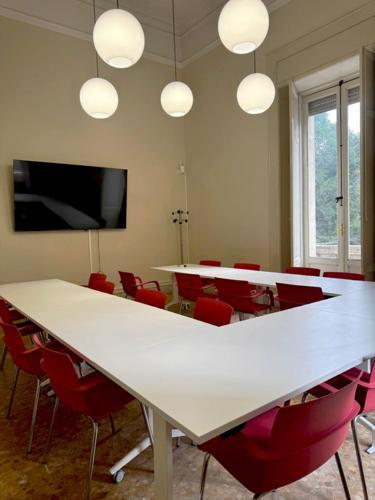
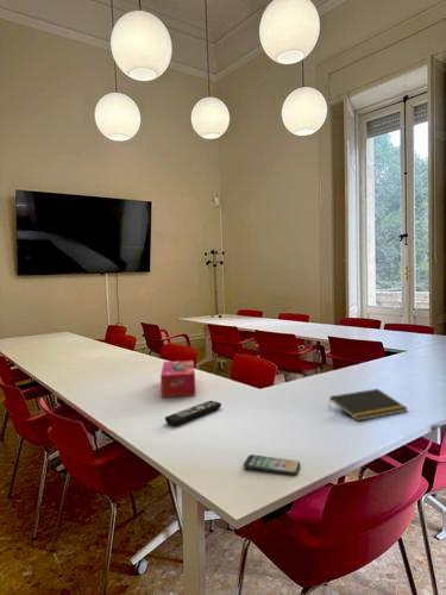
+ smartphone (271, 464)
+ notepad (368, 403)
+ tissue box (178, 377)
+ remote control (194, 412)
